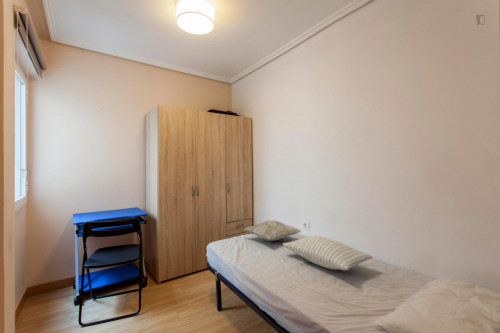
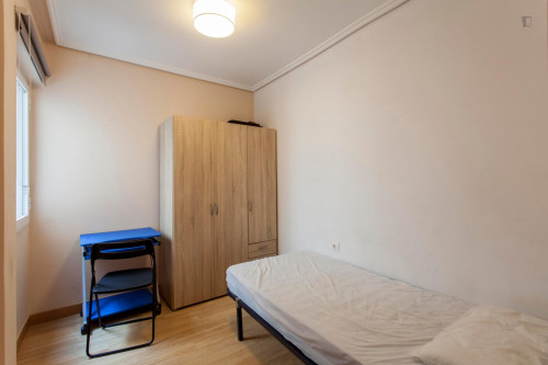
- pillow (324, 251)
- decorative pillow (272, 230)
